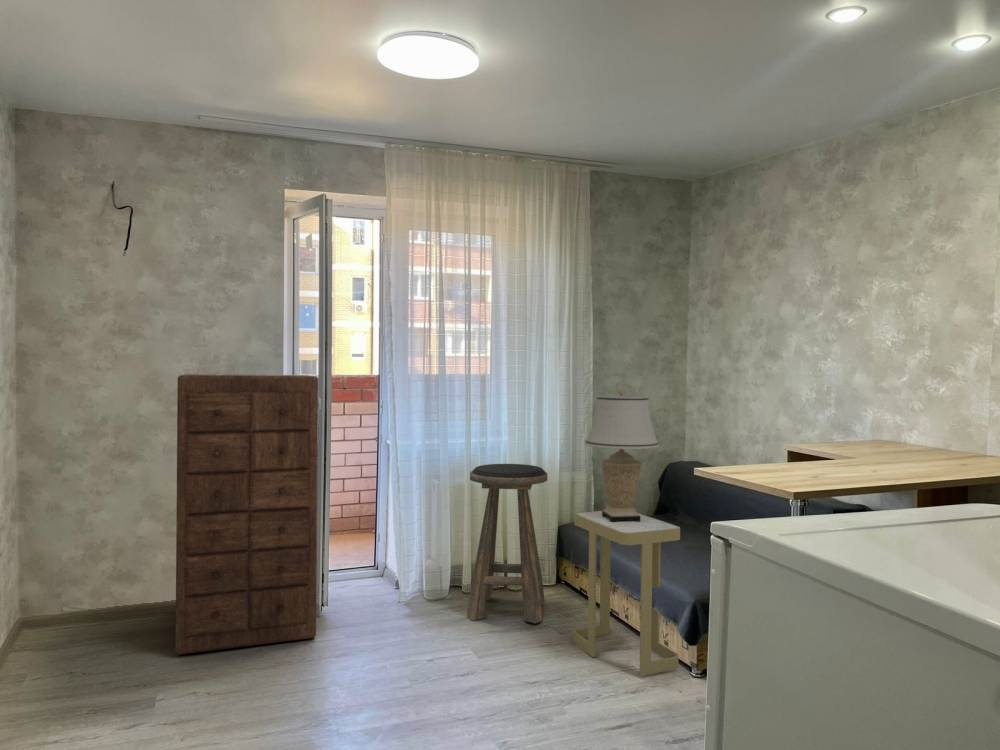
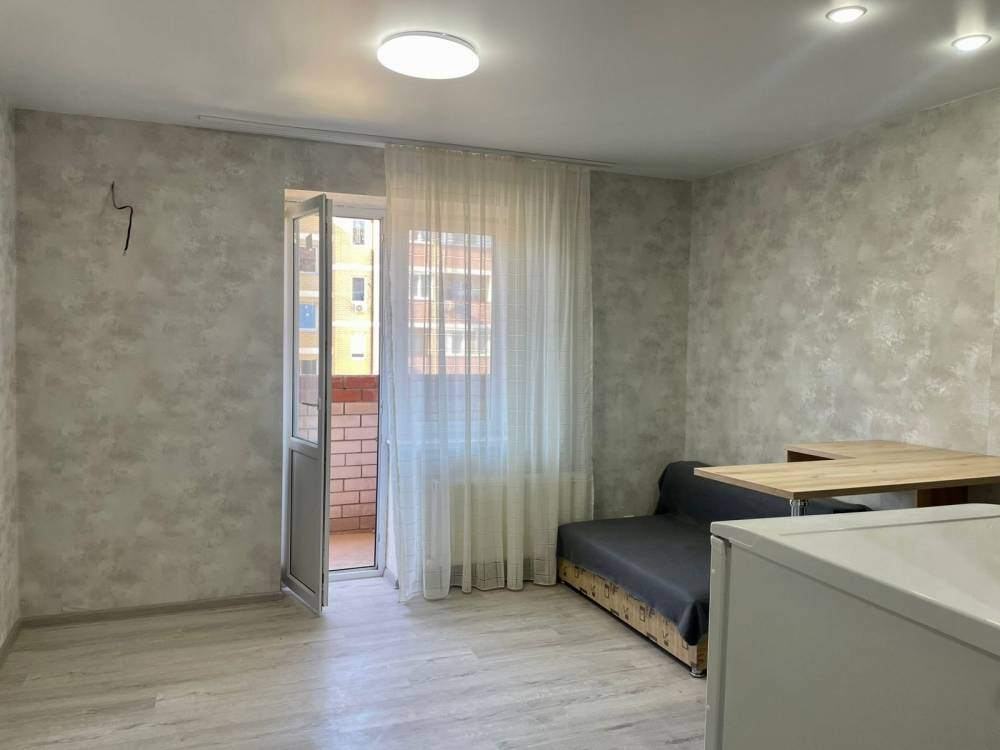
- dresser (247, 500)
- stool (495, 538)
- side table (609, 587)
- table lamp (621, 452)
